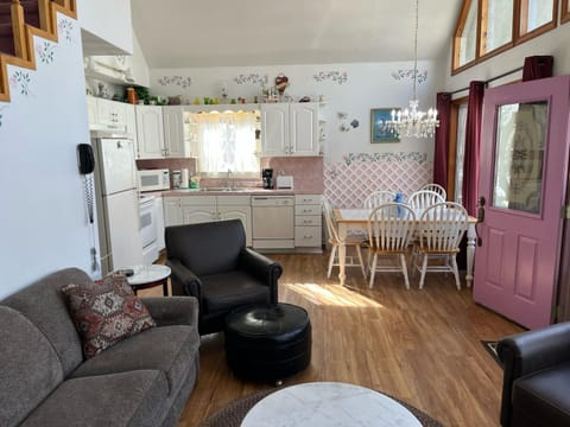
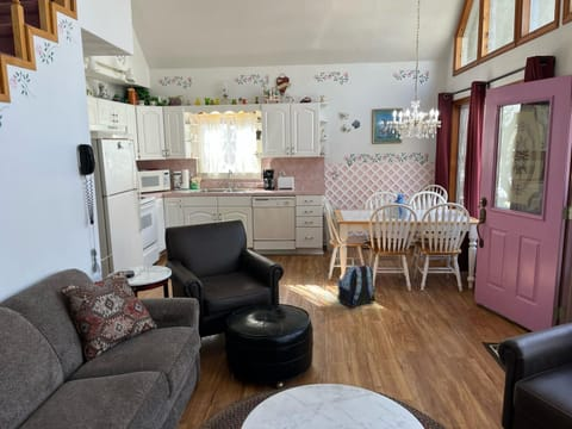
+ backpack (355, 282)
